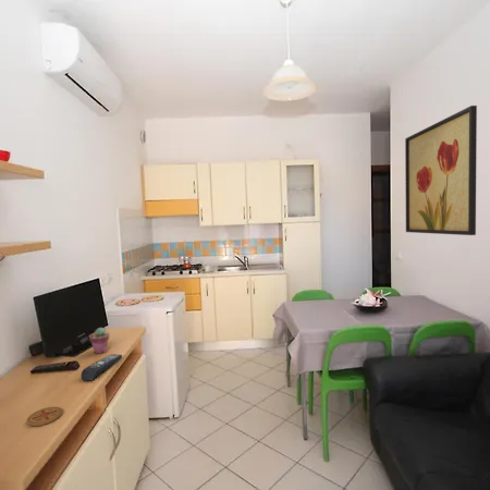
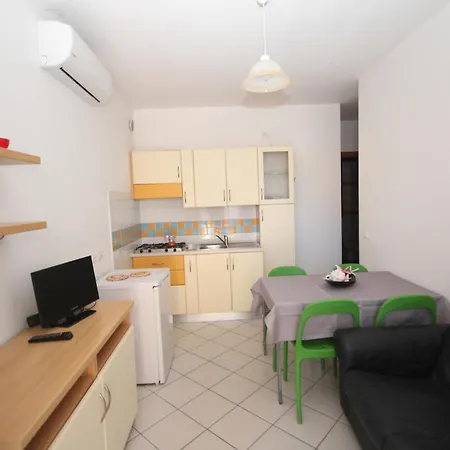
- remote control (102, 365)
- coaster (45, 415)
- potted succulent (99, 339)
- wall art (436, 179)
